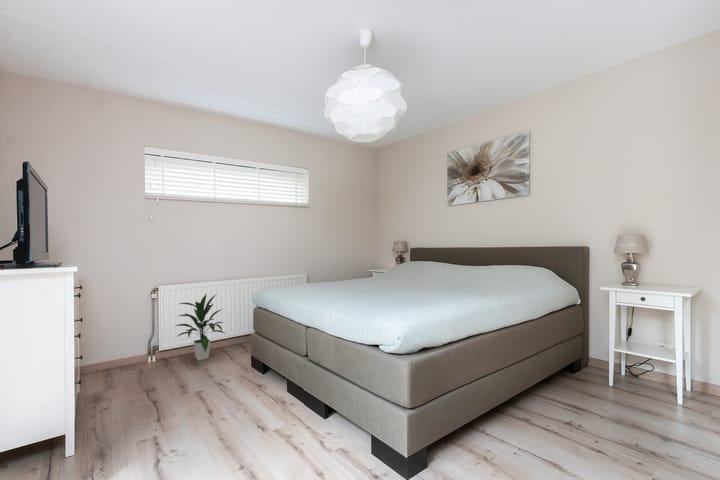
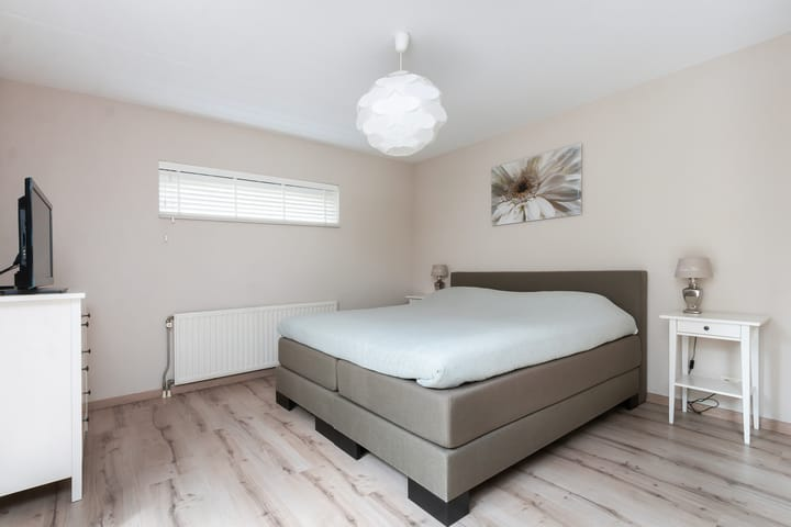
- indoor plant (201, 326)
